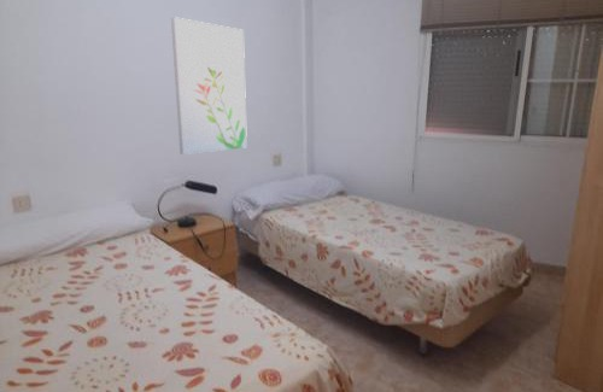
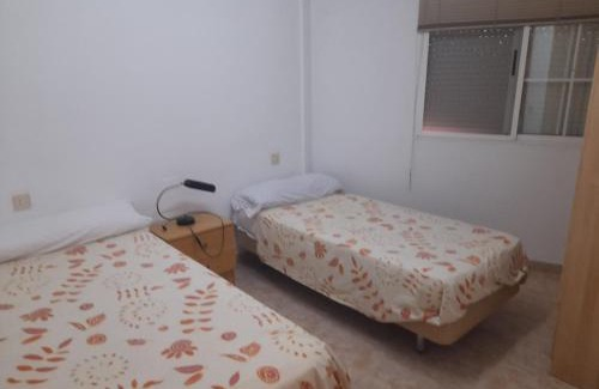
- wall art (212, 89)
